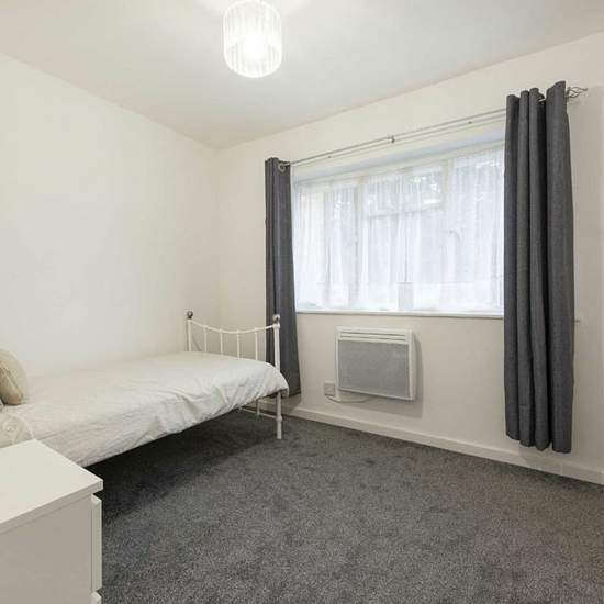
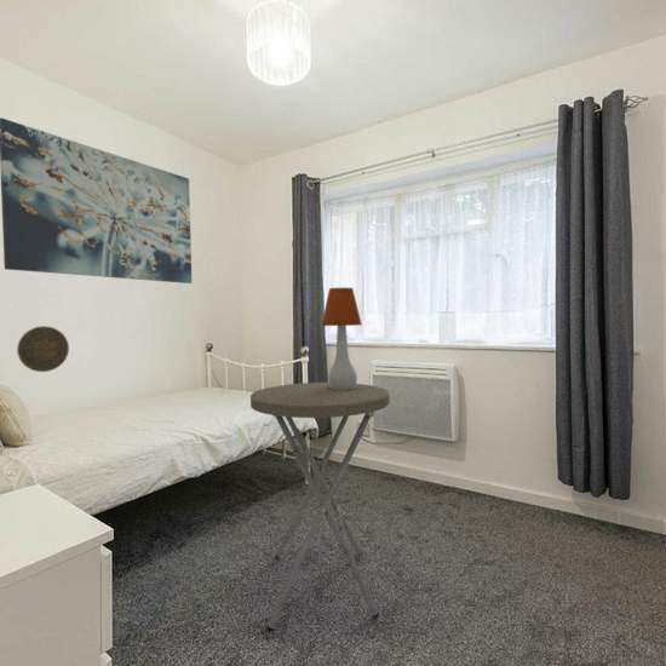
+ side table (323, 489)
+ decorative plate (45, 349)
+ table lamp (341, 337)
+ wall art (113, 216)
